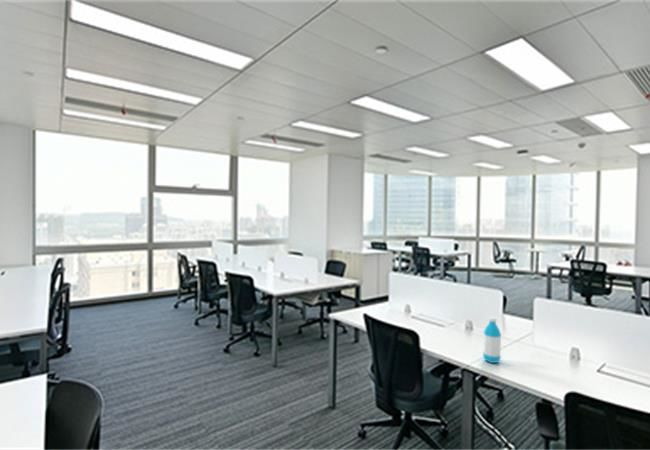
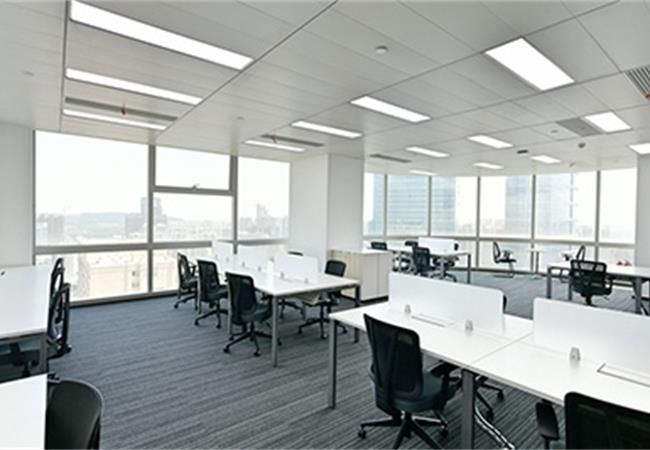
- water bottle (492, 339)
